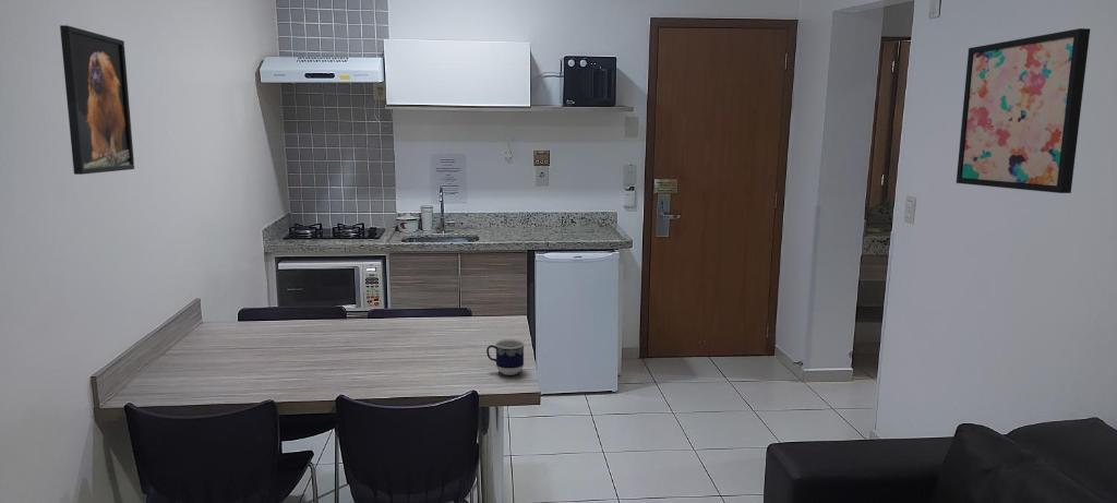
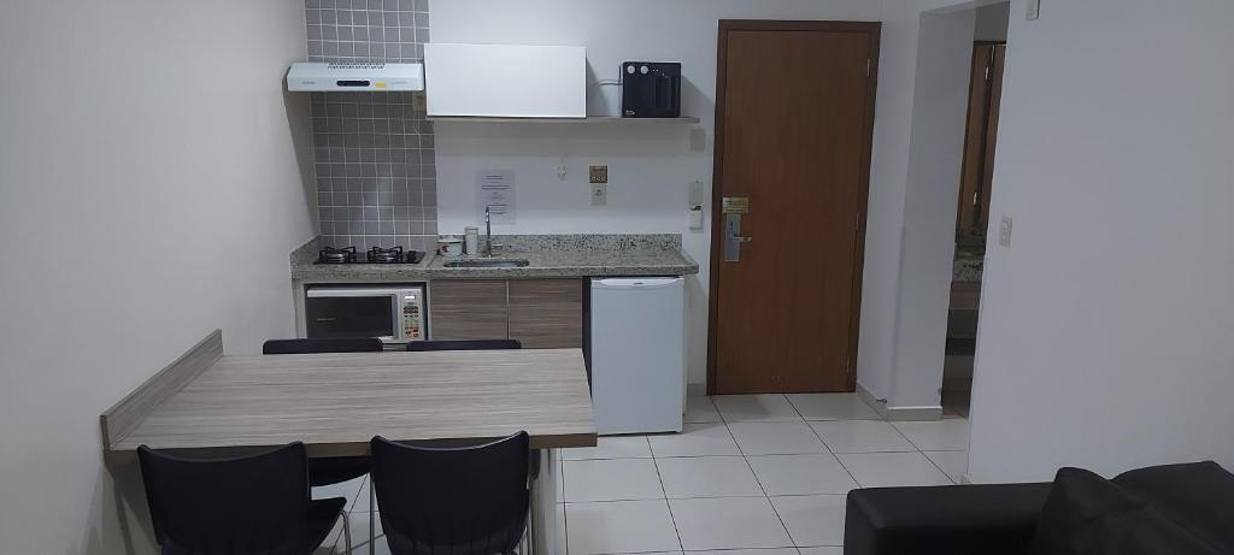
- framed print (100, 103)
- wall art (1016, 115)
- cup (505, 357)
